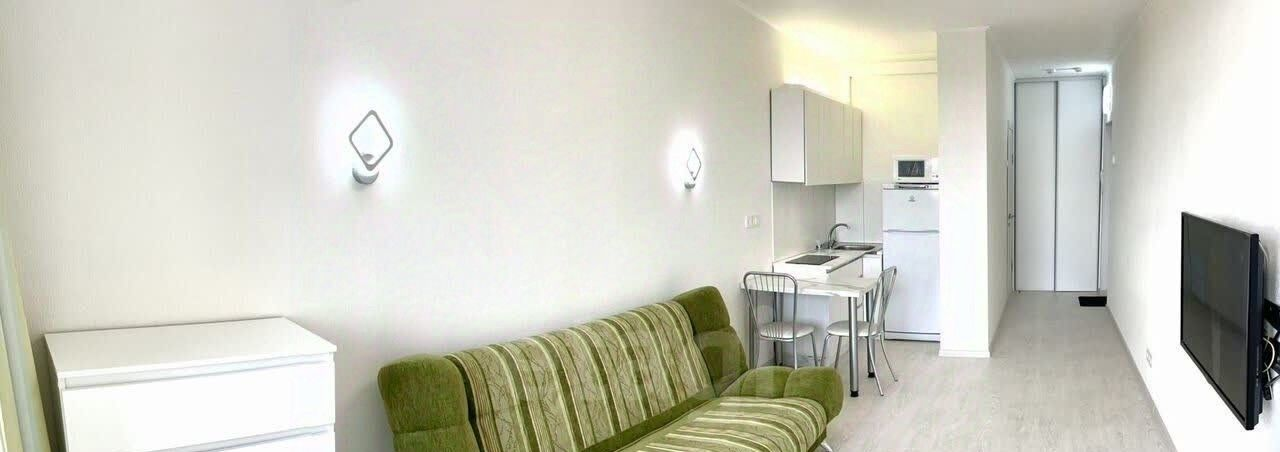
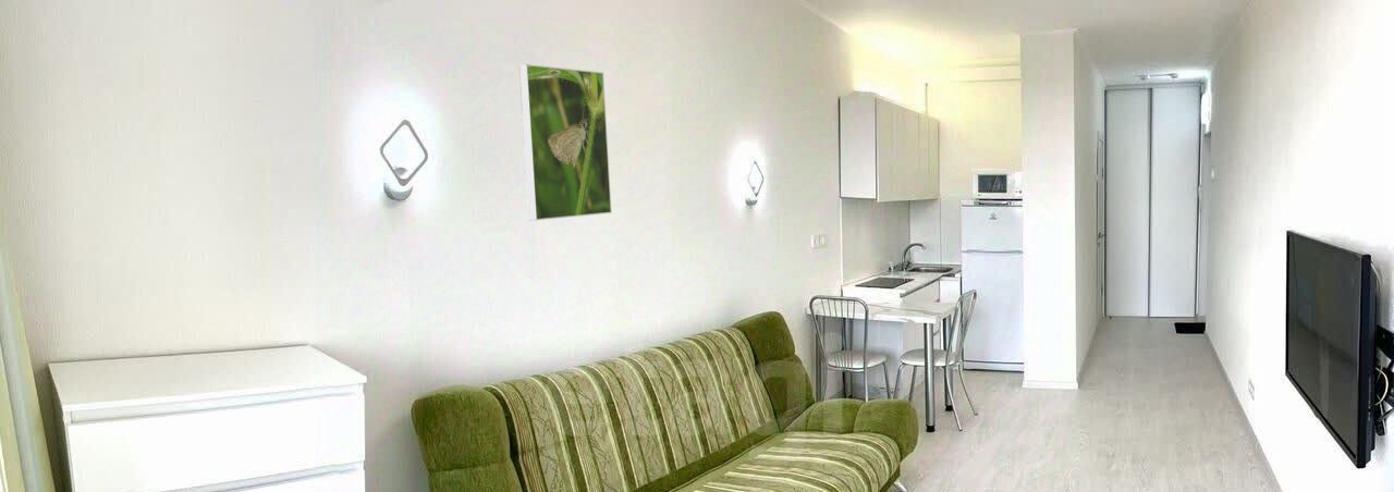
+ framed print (567, 143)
